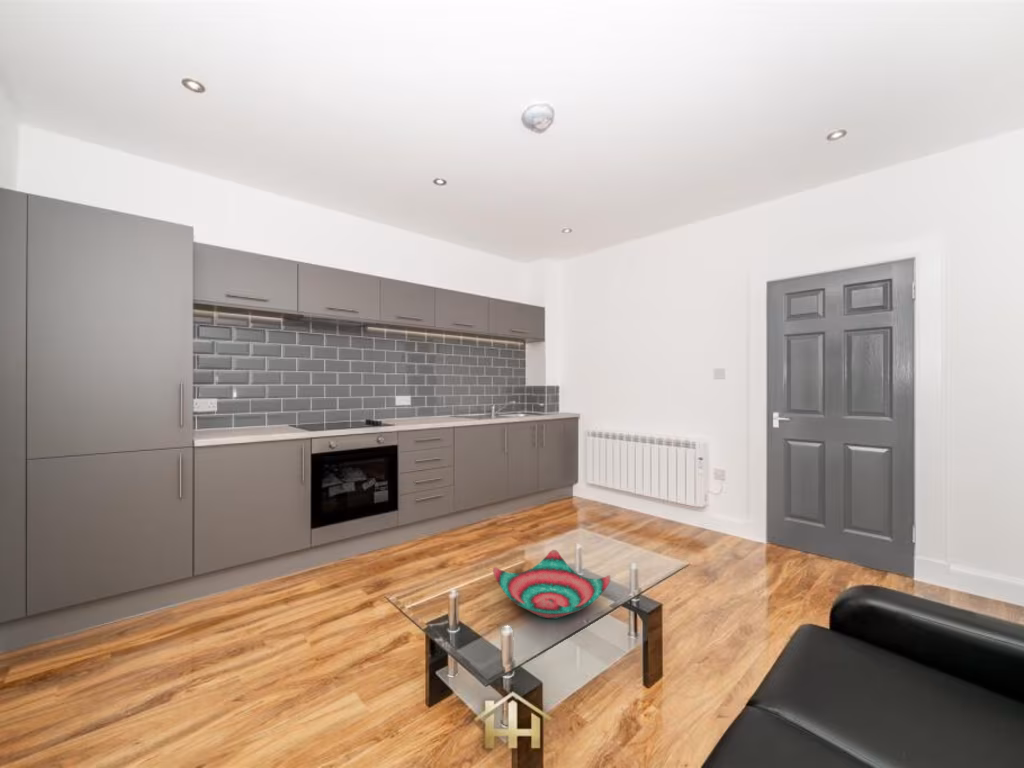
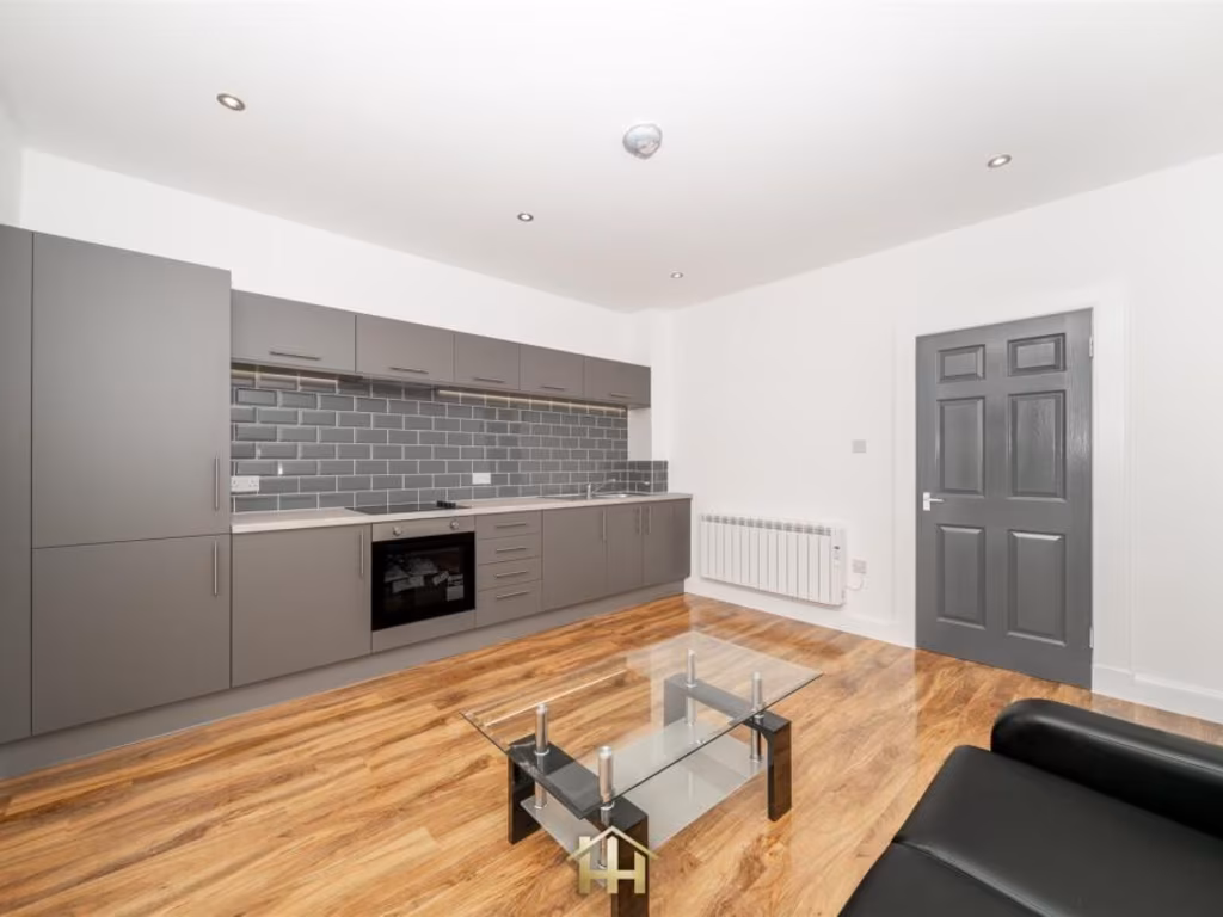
- decorative bowl (550, 588)
